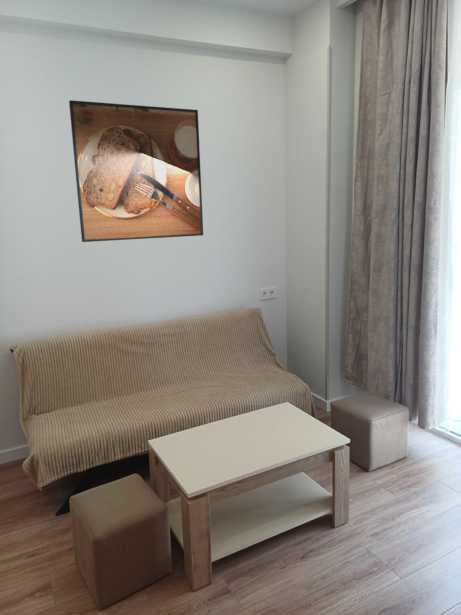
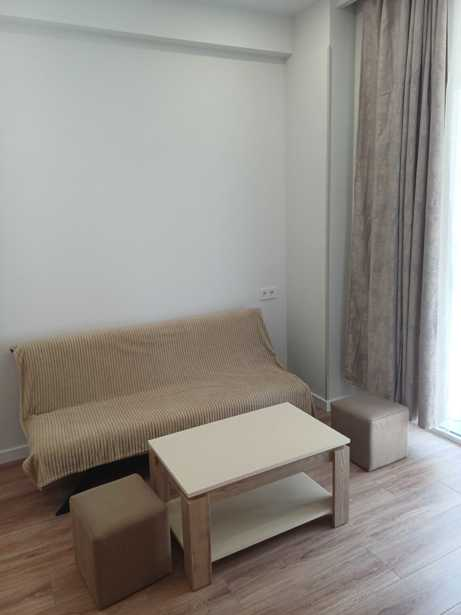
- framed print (141, 173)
